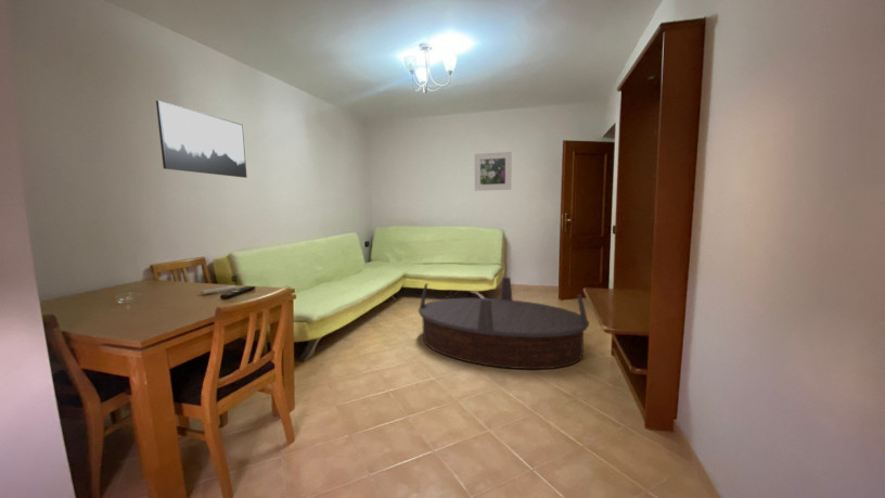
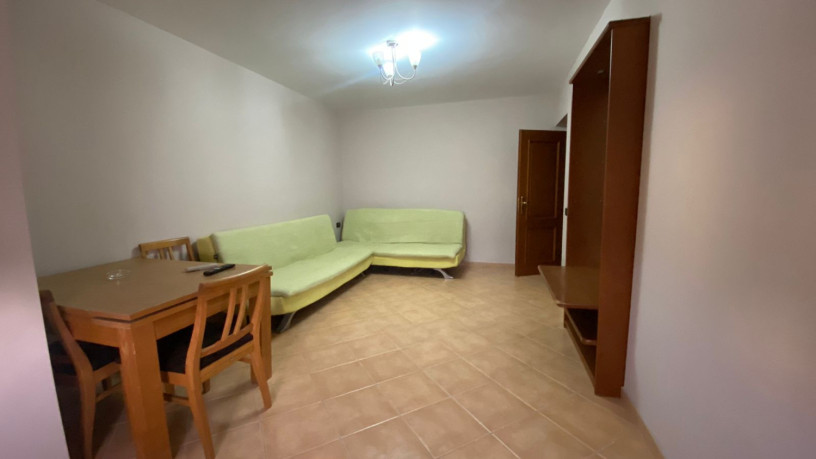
- wall art (207, 143)
- coffee table (497, 316)
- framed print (492, 171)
